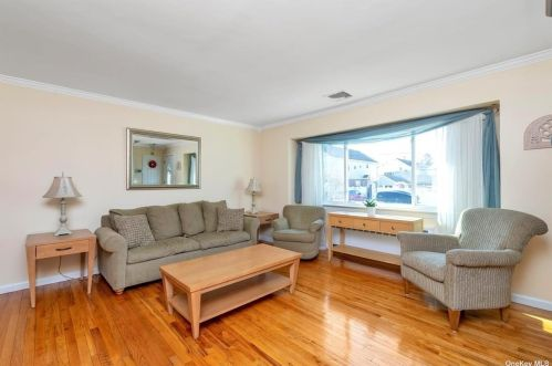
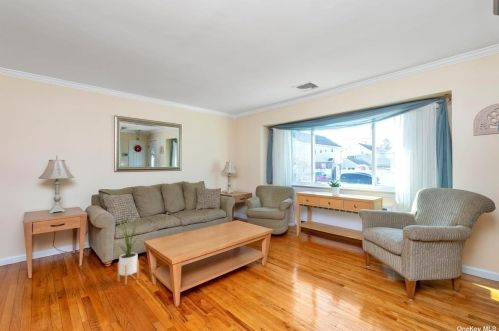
+ house plant (127, 248)
